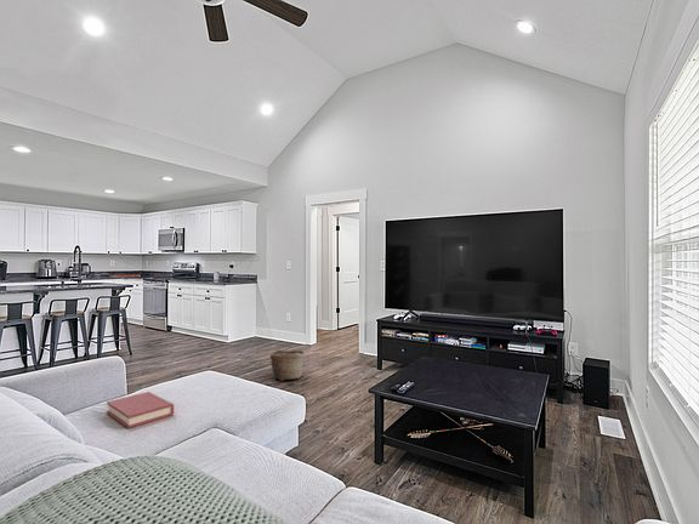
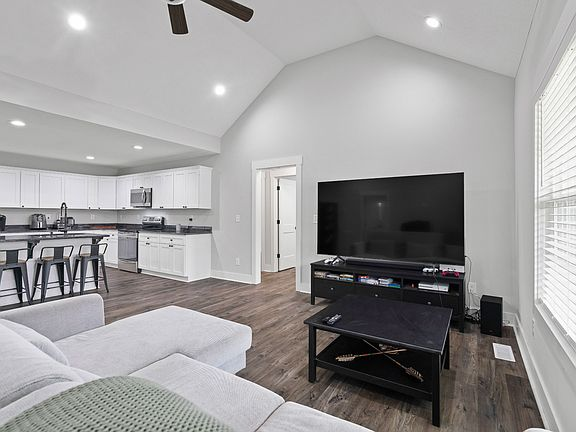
- basket (286, 363)
- hardback book (140, 408)
